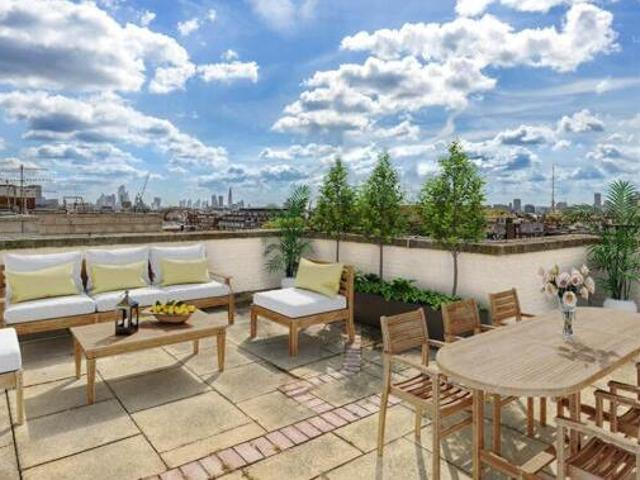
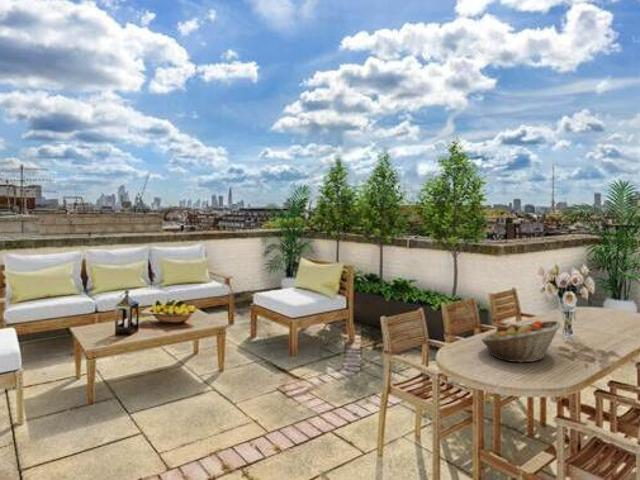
+ fruit basket (520, 337)
